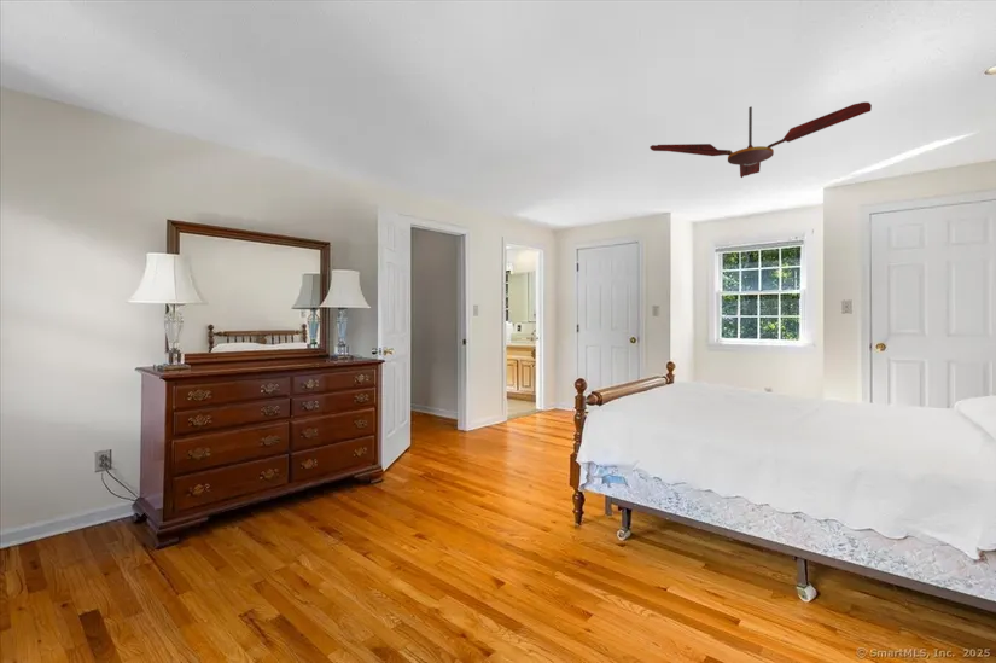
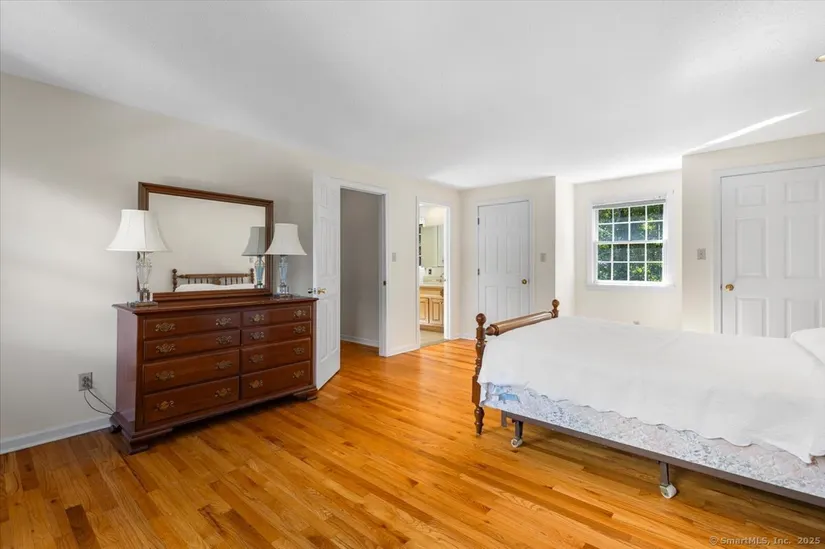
- ceiling fan (749, 143)
